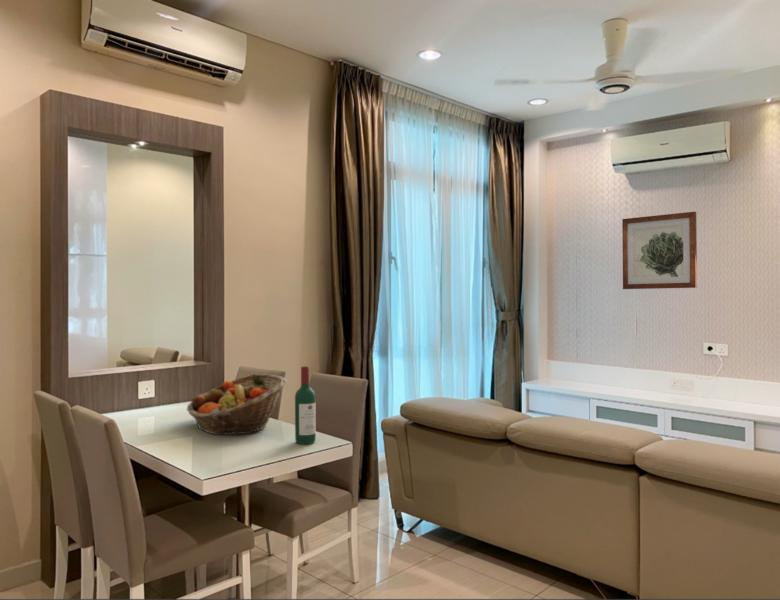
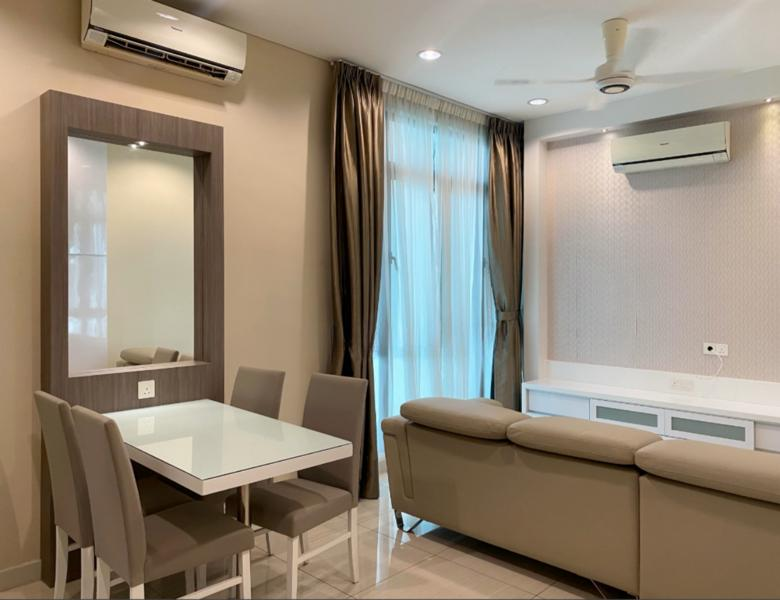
- fruit basket (237, 402)
- wall art (658, 252)
- wine bottle (305, 404)
